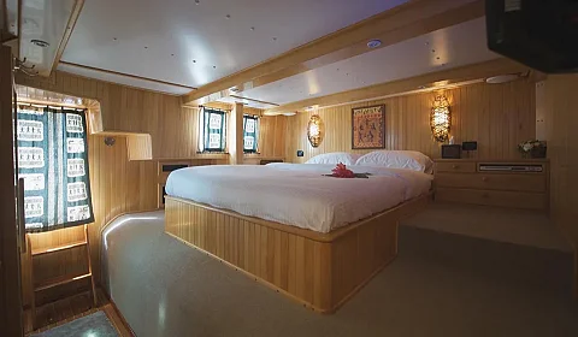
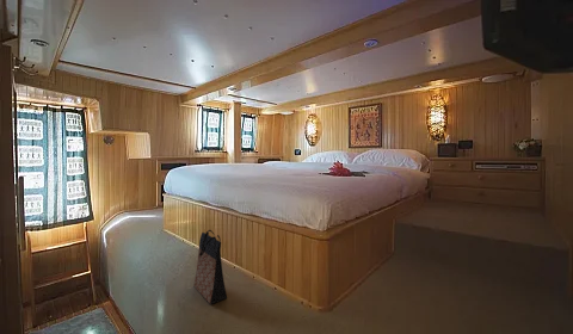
+ bag (210, 261)
